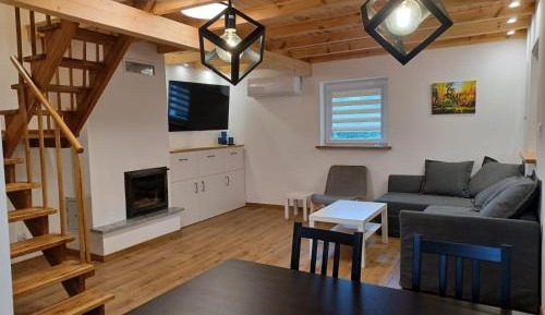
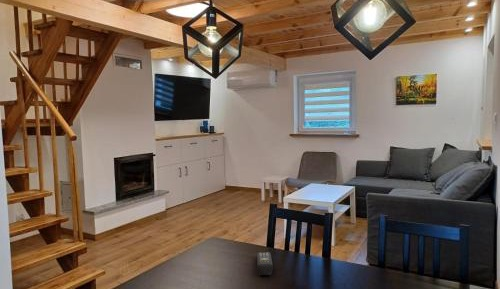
+ remote control (264, 261)
